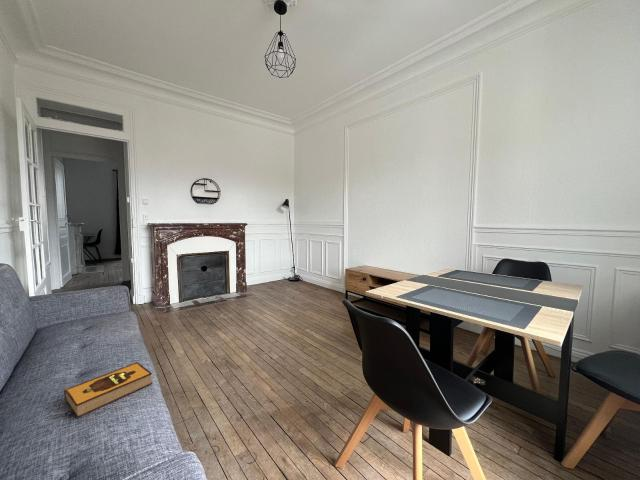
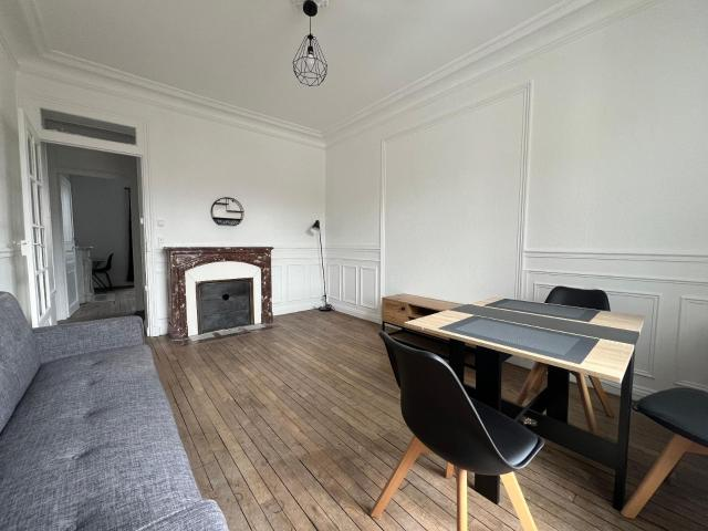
- hardback book (110, 385)
